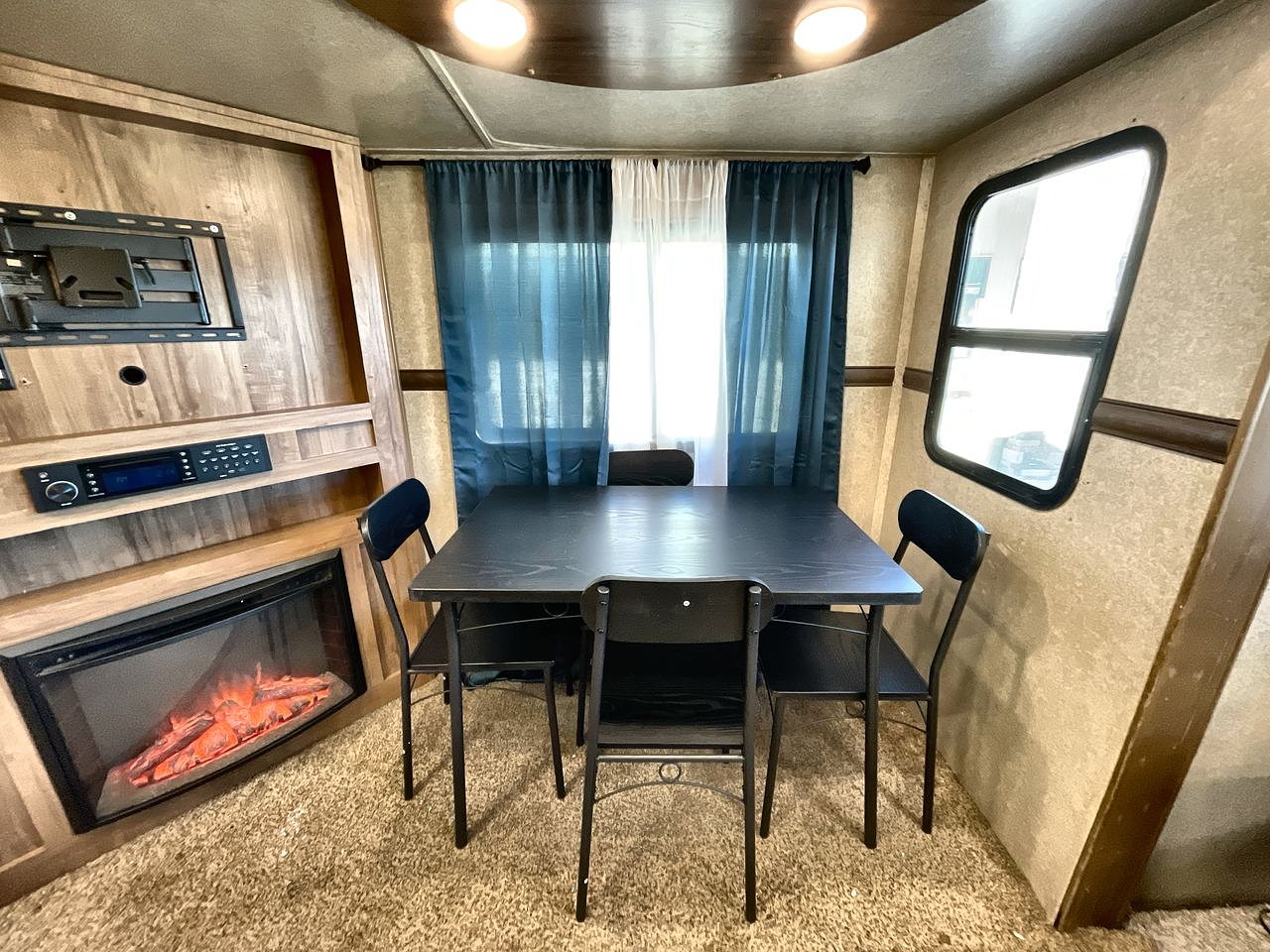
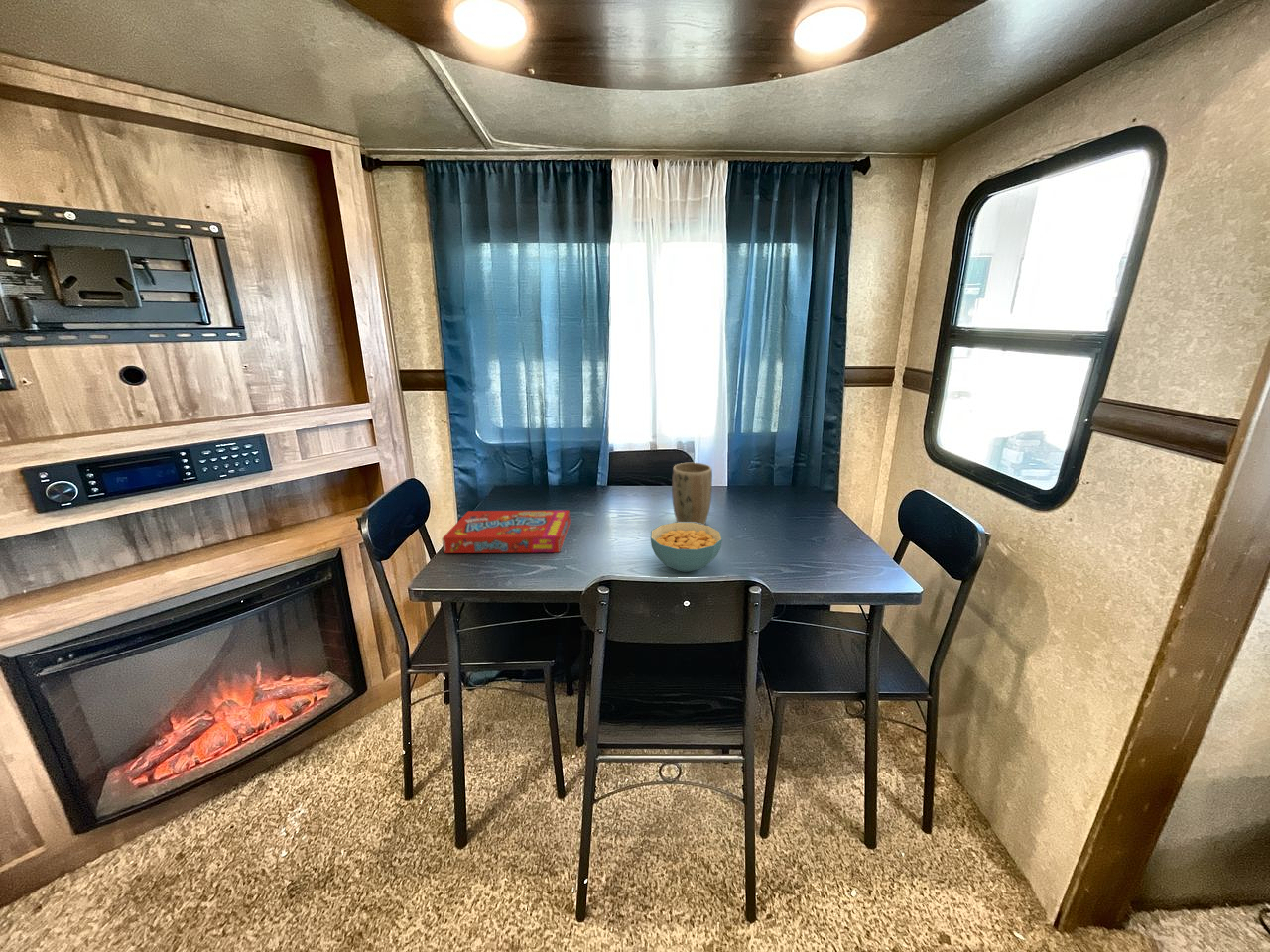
+ cereal bowl (685, 550)
+ snack box (510, 530)
+ plant pot (692, 496)
